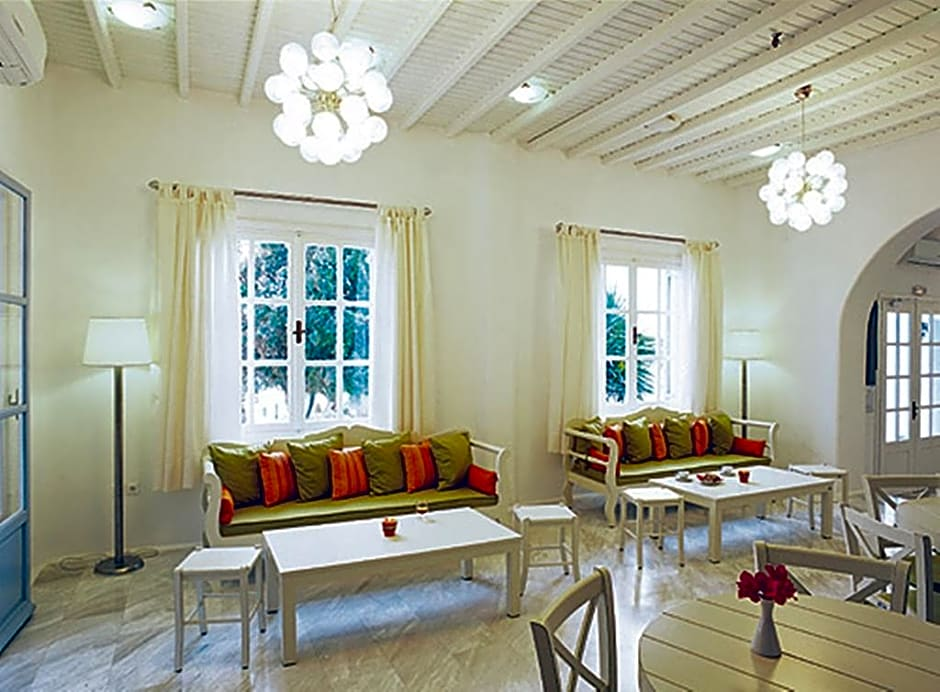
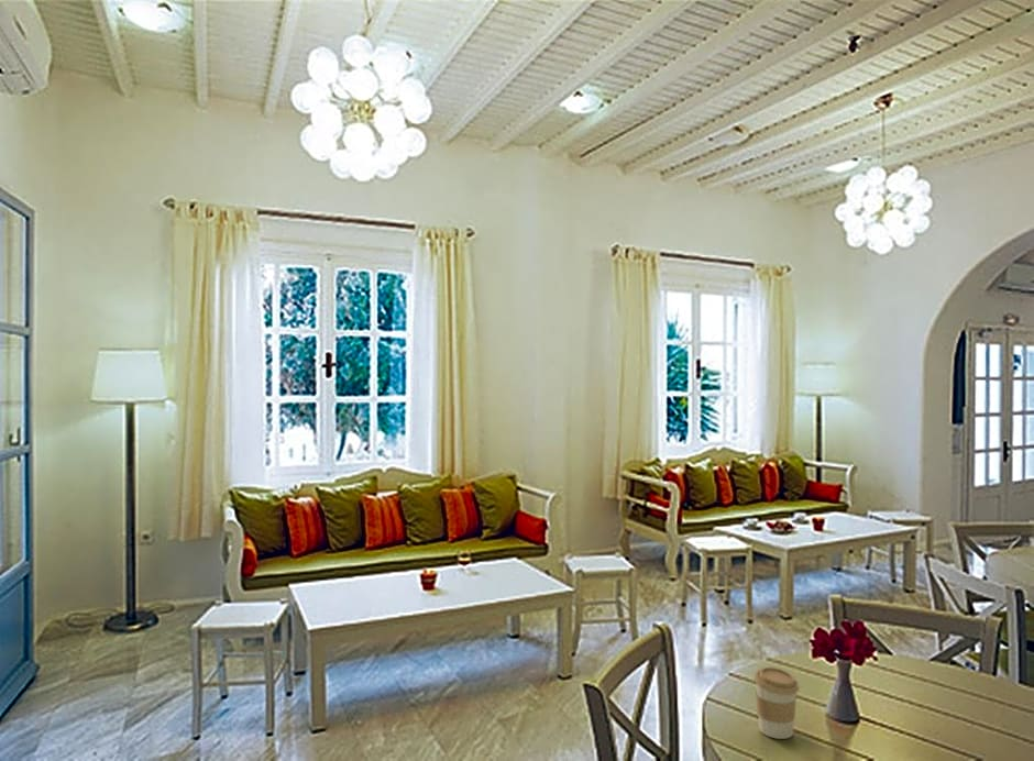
+ coffee cup (776, 702)
